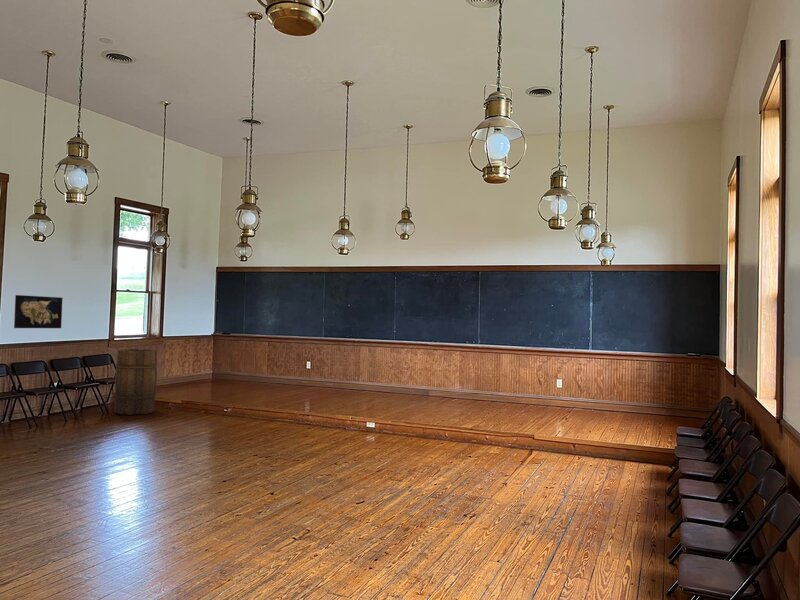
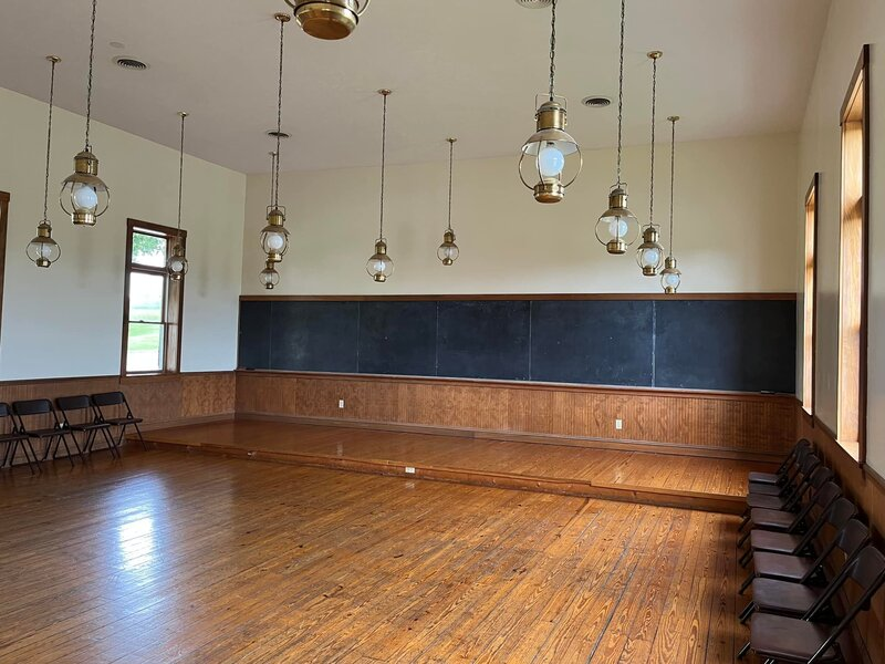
- wooden barrel (135, 380)
- map (40, 312)
